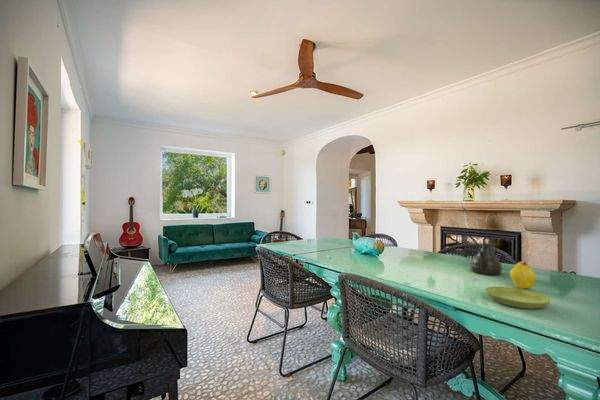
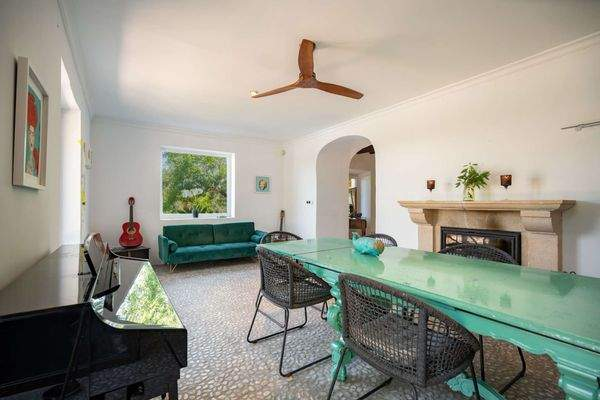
- teapot (484, 259)
- saucer (516, 297)
- fruit (522, 274)
